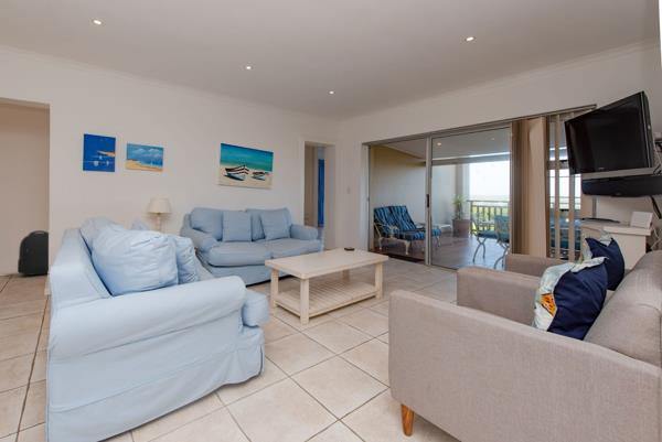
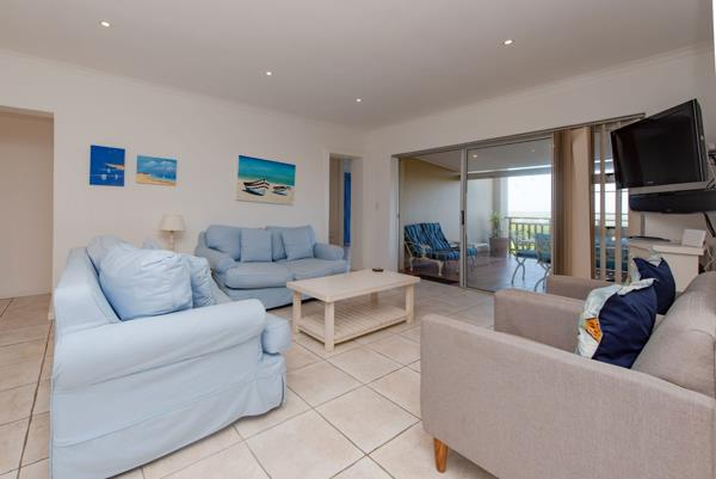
- backpack (39, 251)
